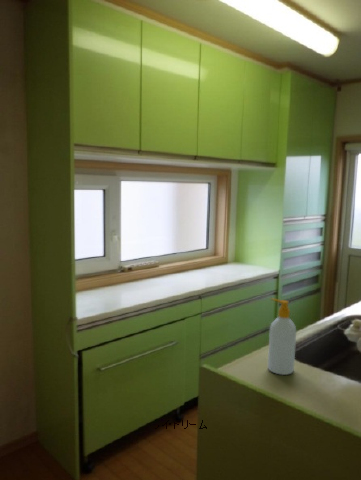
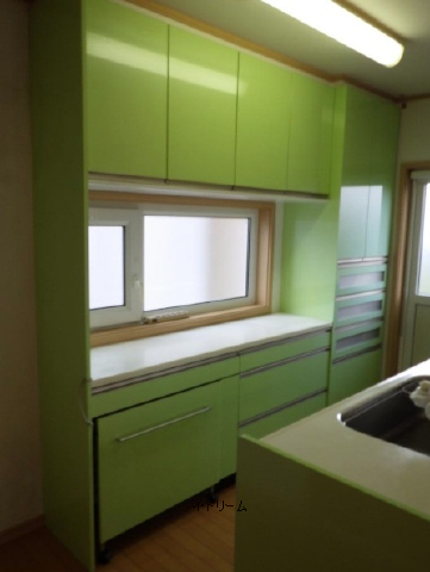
- soap bottle (281, 335)
